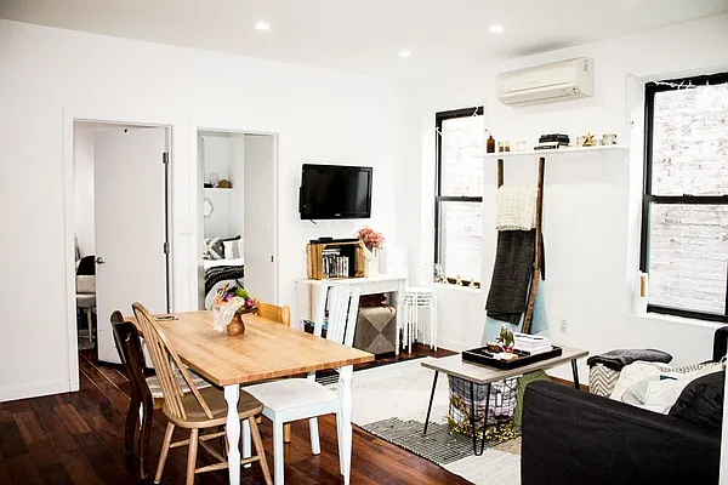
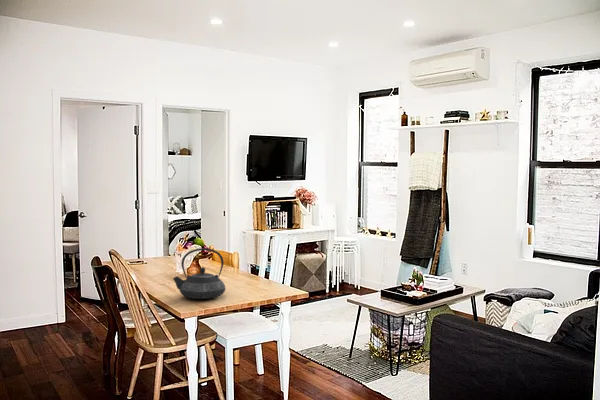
+ teapot (199, 273)
